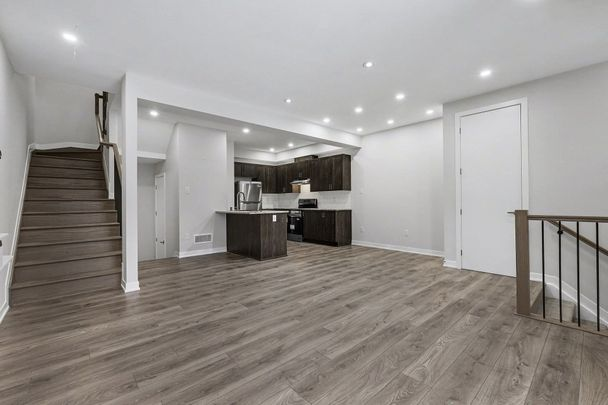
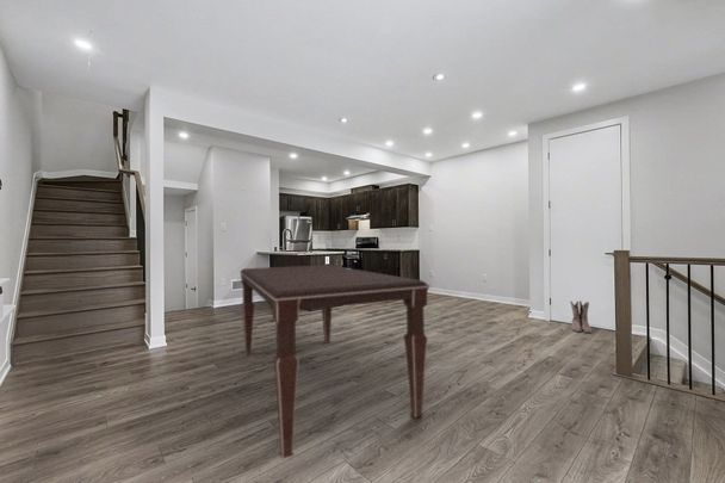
+ dining table (323, 326)
+ boots (581, 315)
